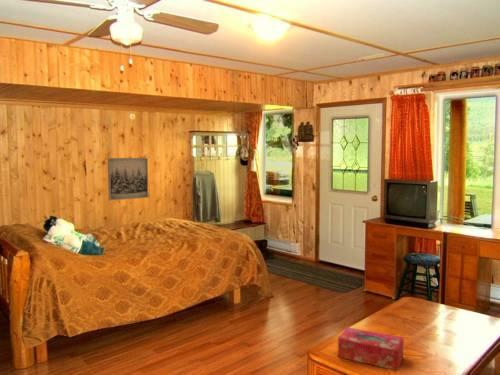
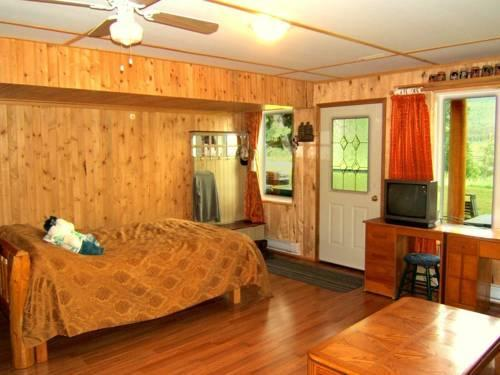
- wall art (128, 178)
- tissue box (370, 347)
